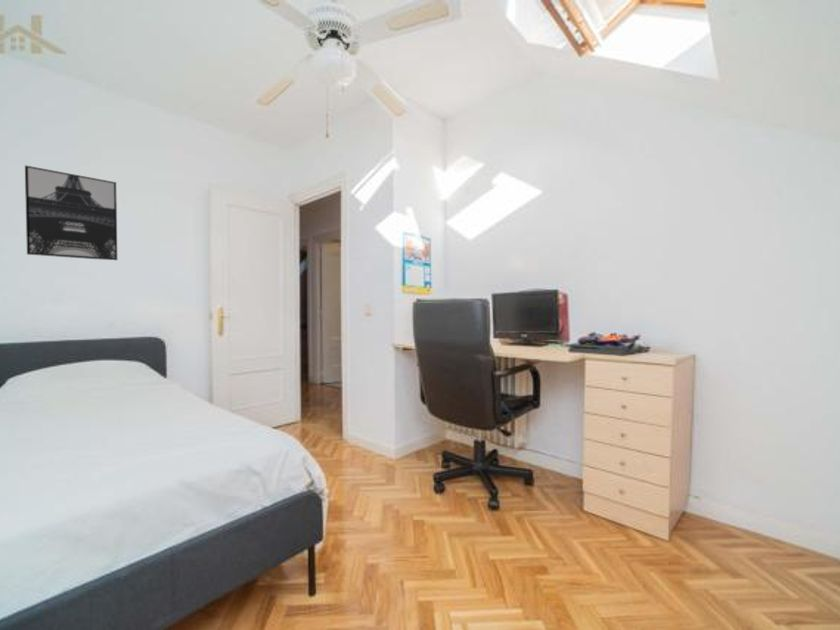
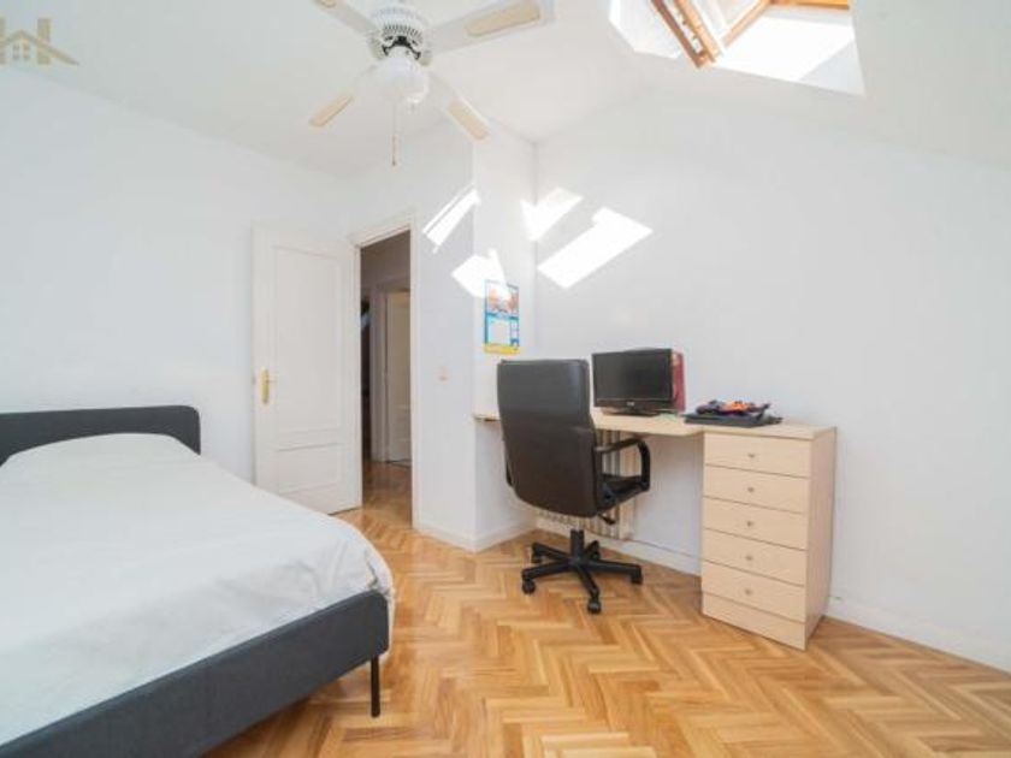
- wall art (74, 216)
